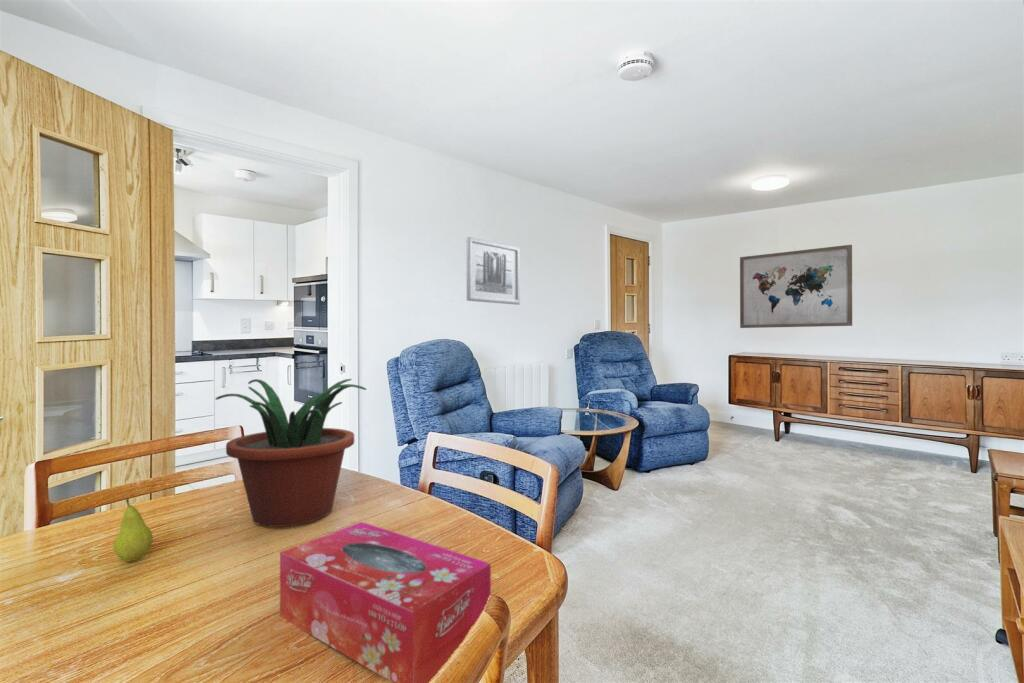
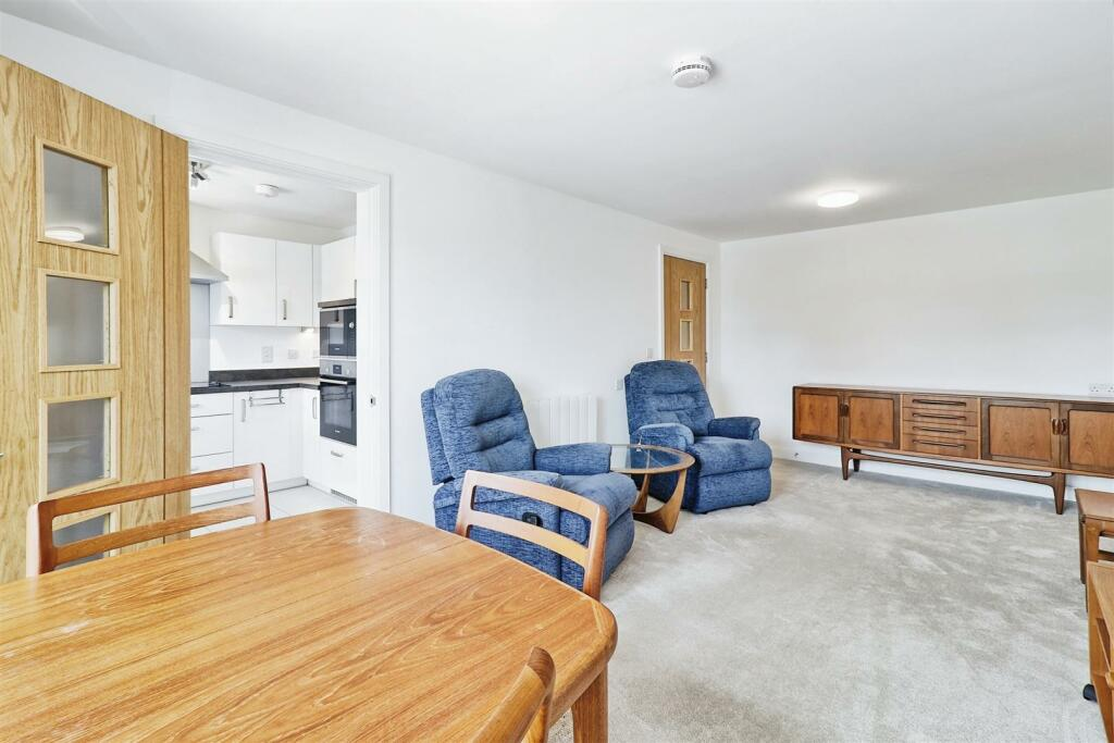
- tissue box (382, 590)
- wall art (792, 289)
- wall art (494, 272)
- potted plant (298, 444)
- fruit (133, 527)
